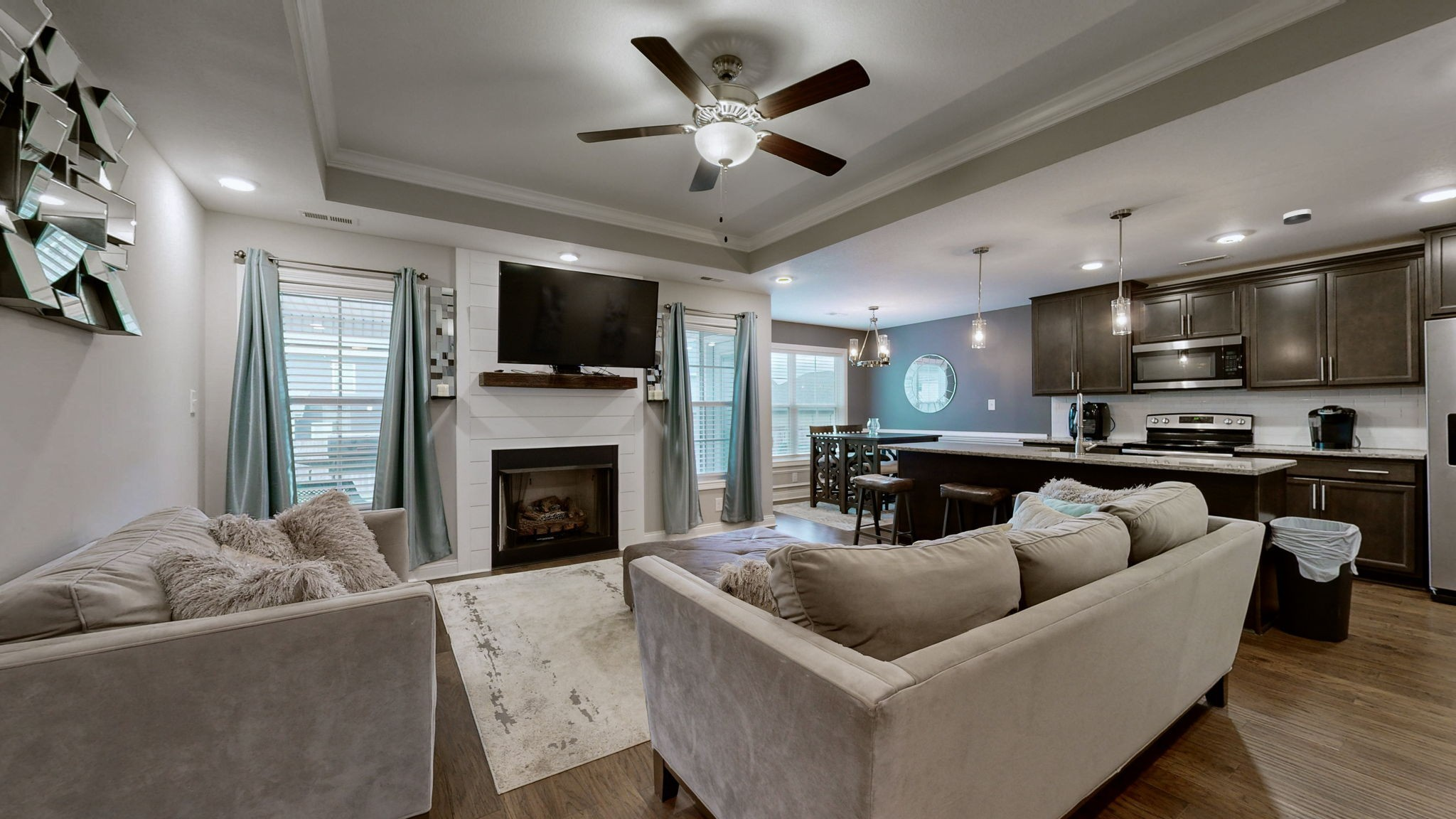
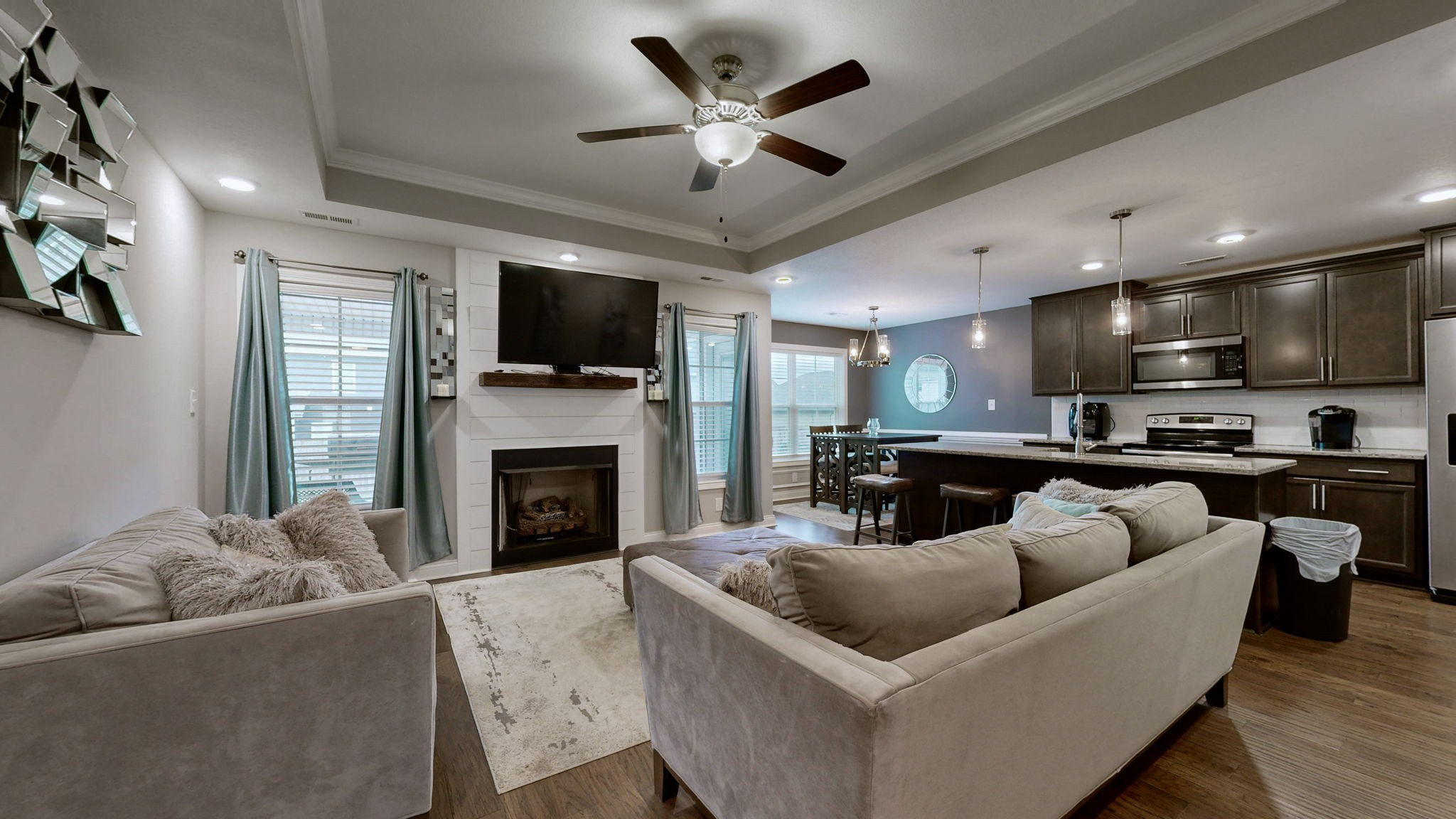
- smoke detector (1297, 217)
